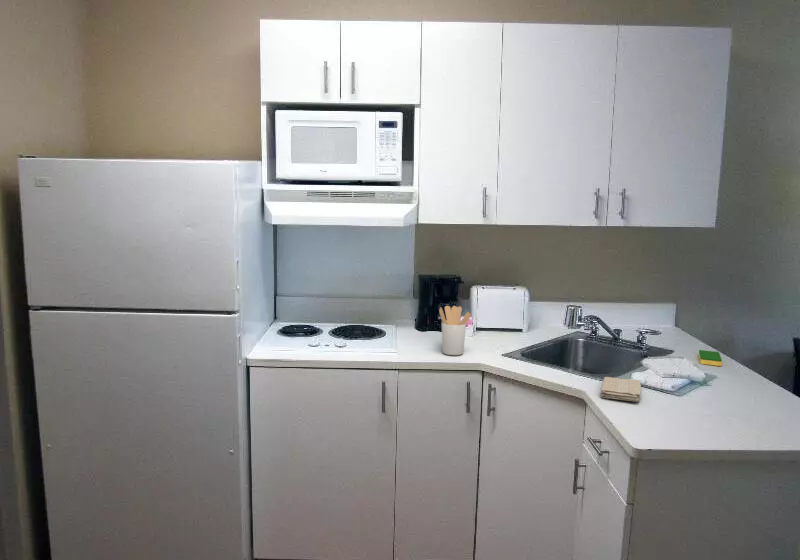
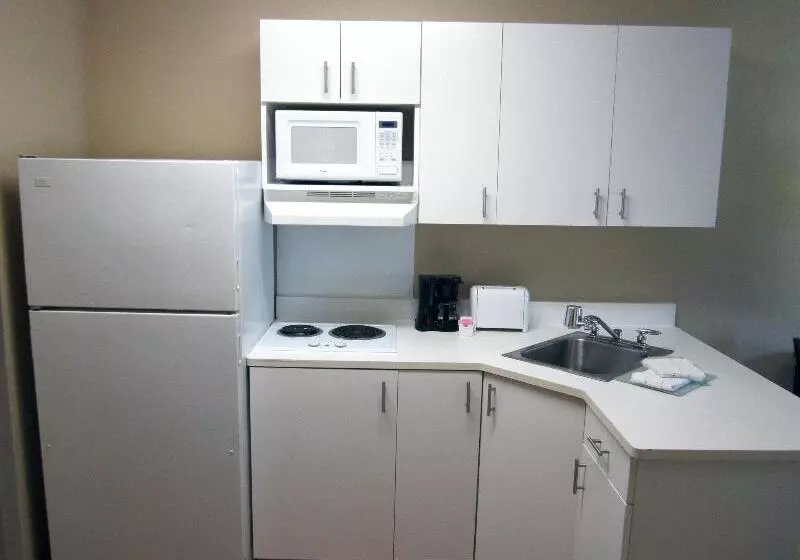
- dish sponge (709, 357)
- washcloth (620, 387)
- utensil holder (453, 328)
